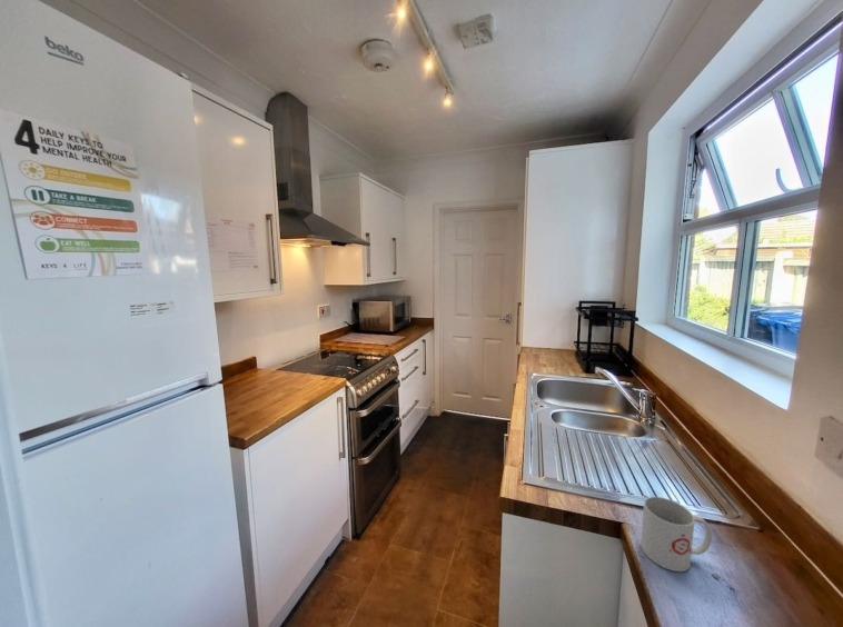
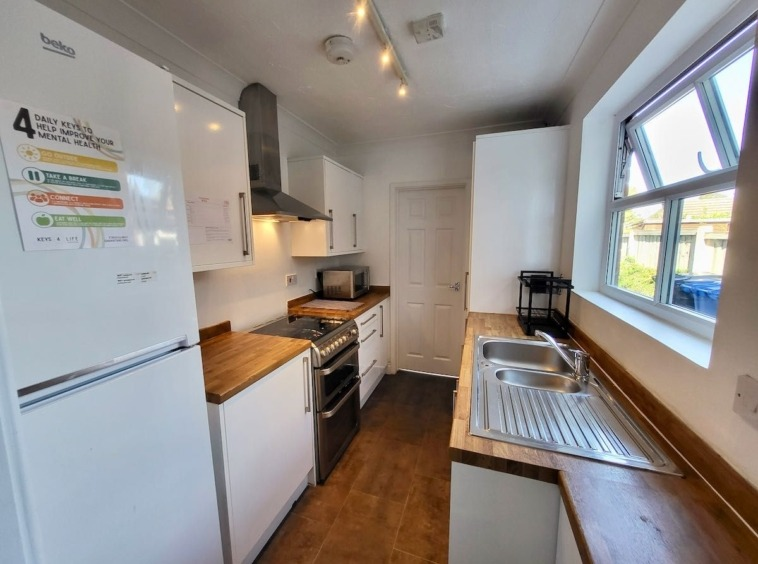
- mug (676, 533)
